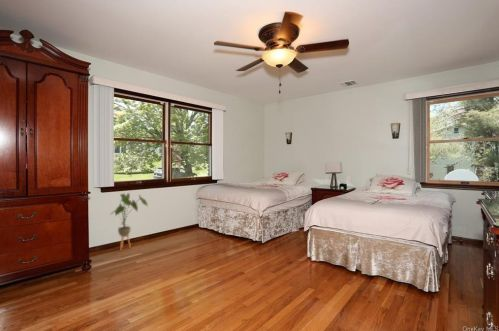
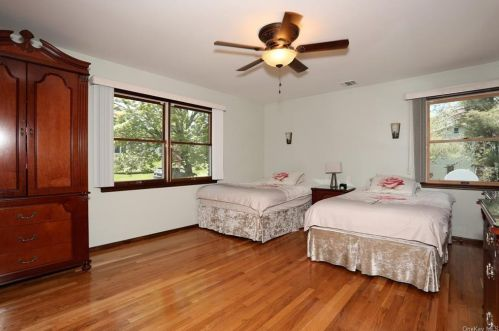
- house plant (125, 220)
